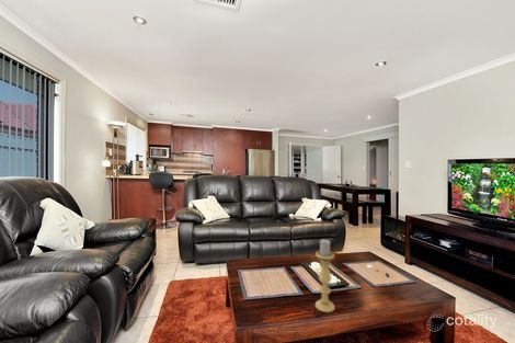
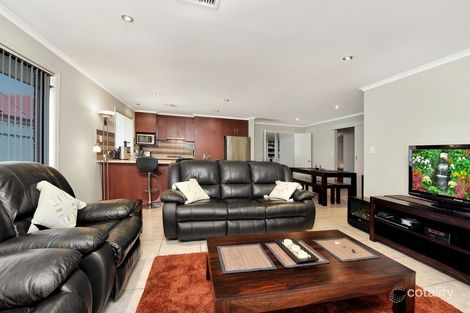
- candle holder (324, 272)
